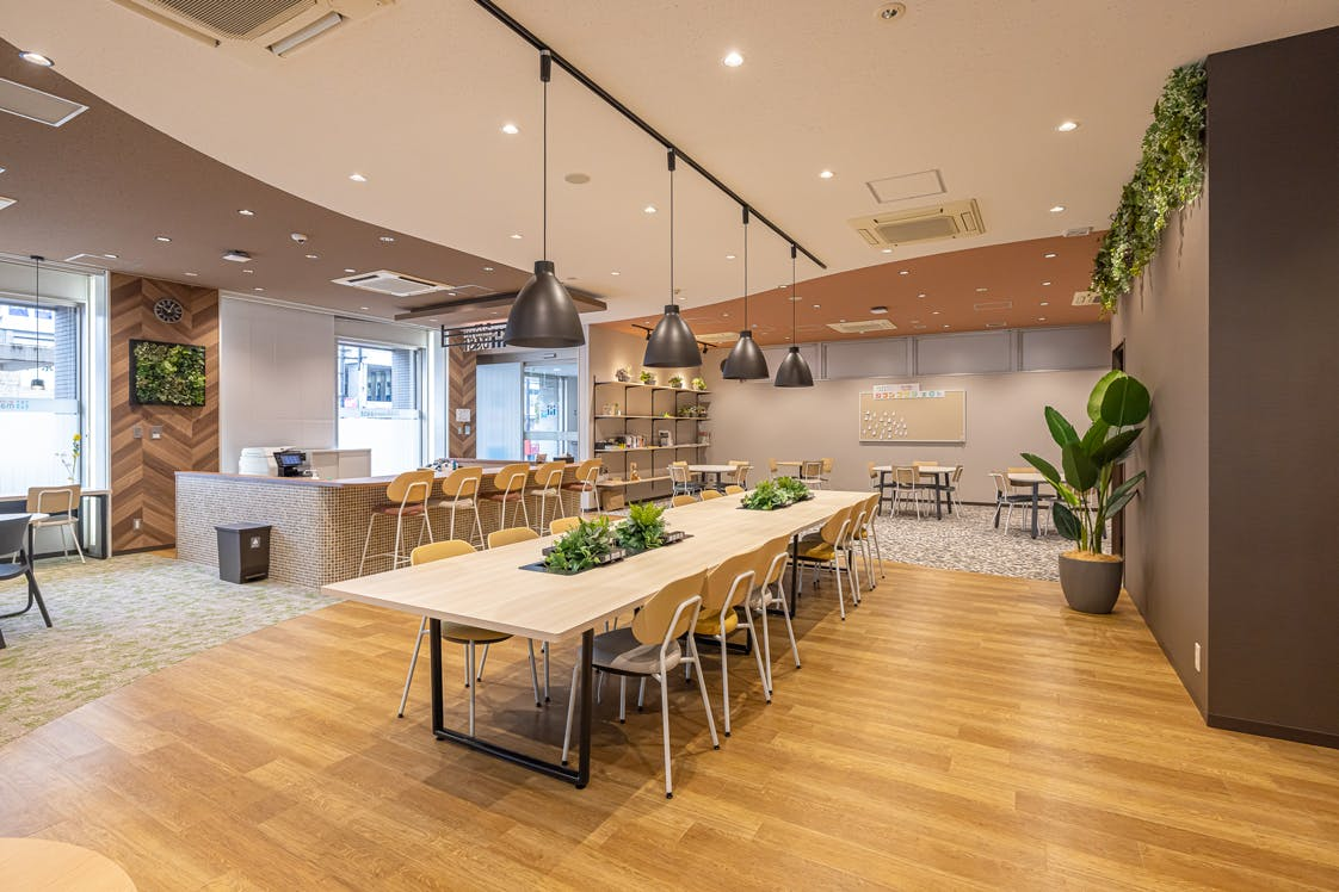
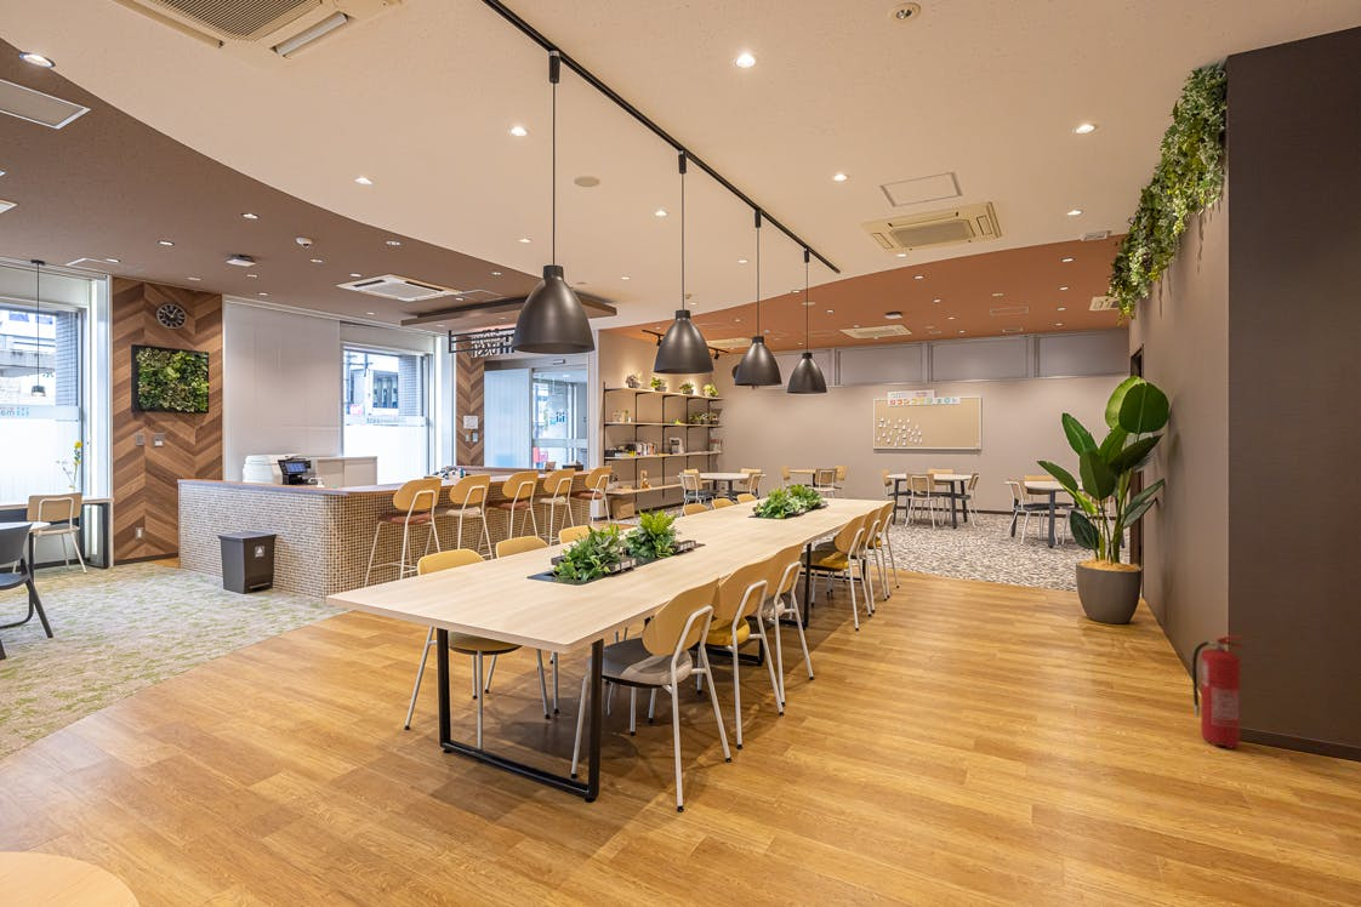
+ fire extinguisher (1219, 688)
